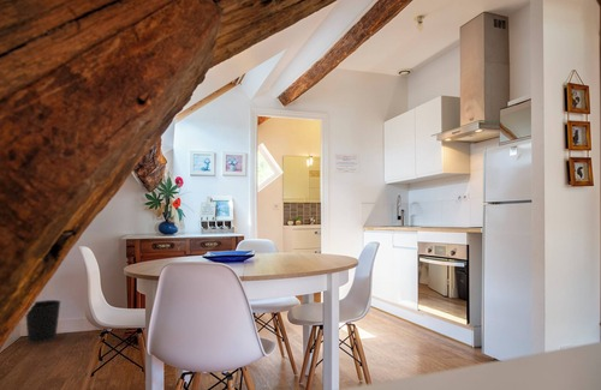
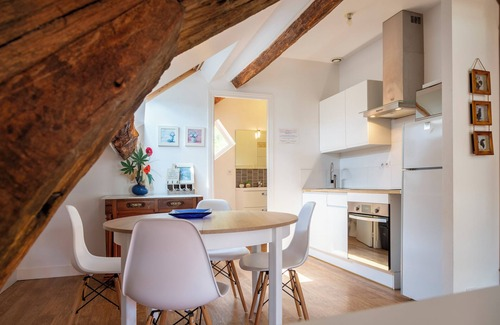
- wastebasket (42, 320)
